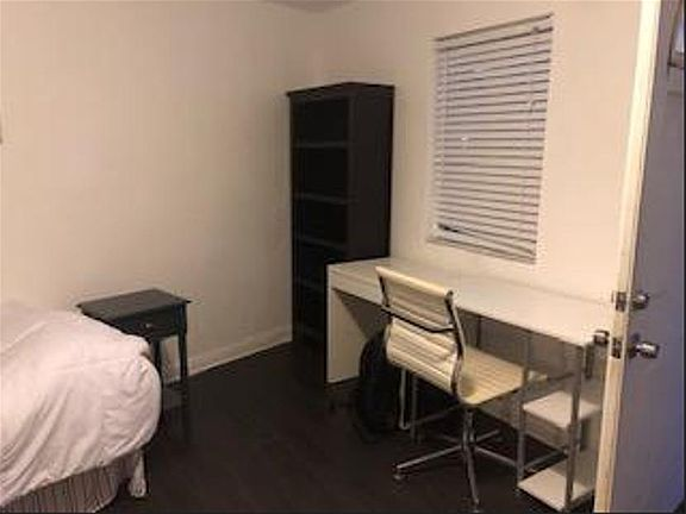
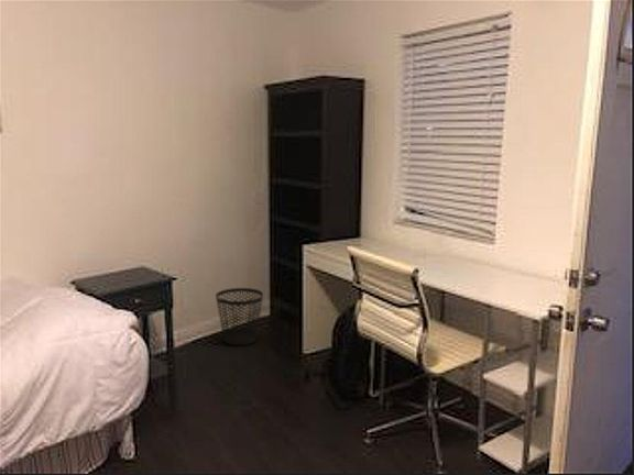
+ wastebasket (239, 317)
